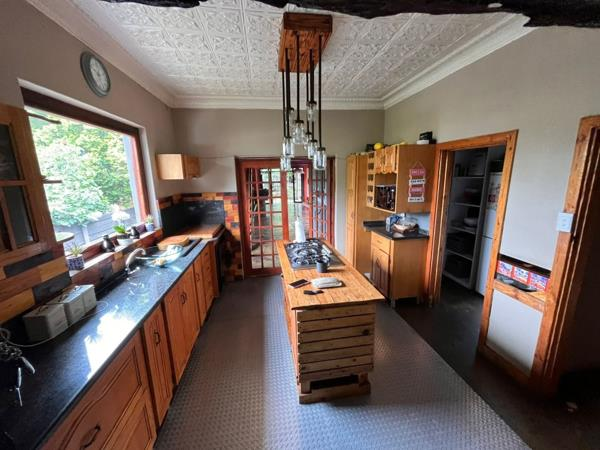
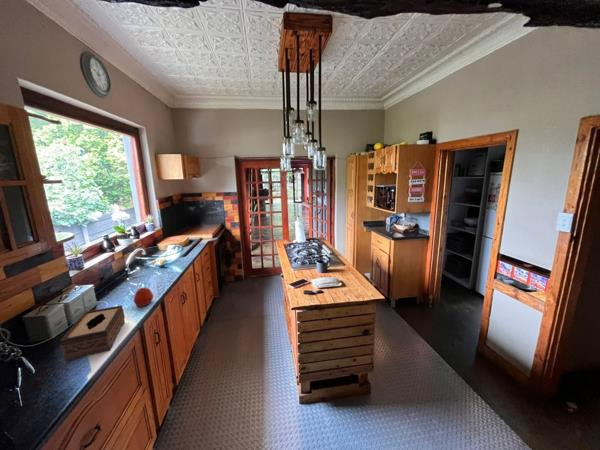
+ apple (143, 296)
+ tissue box (96, 330)
